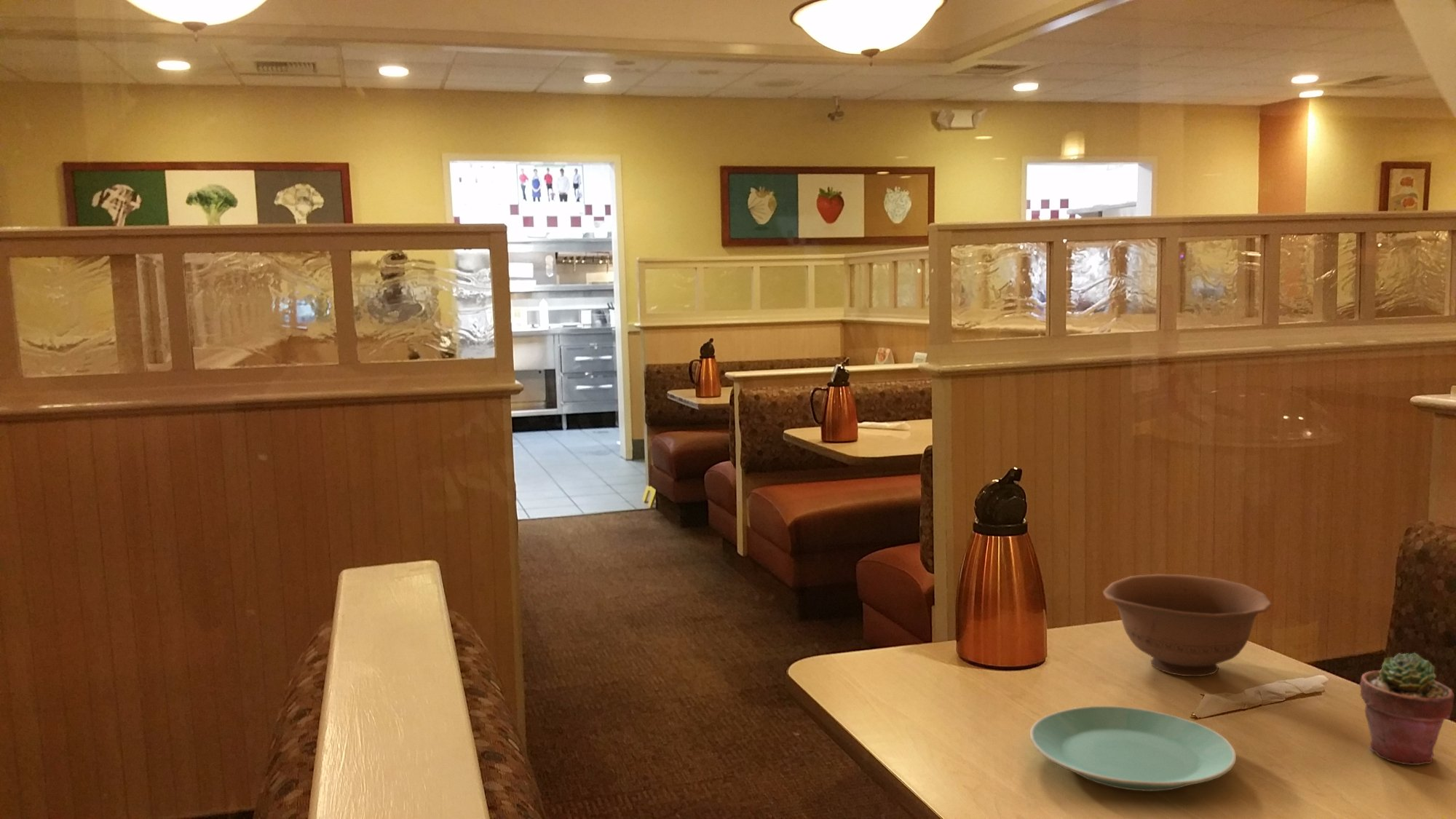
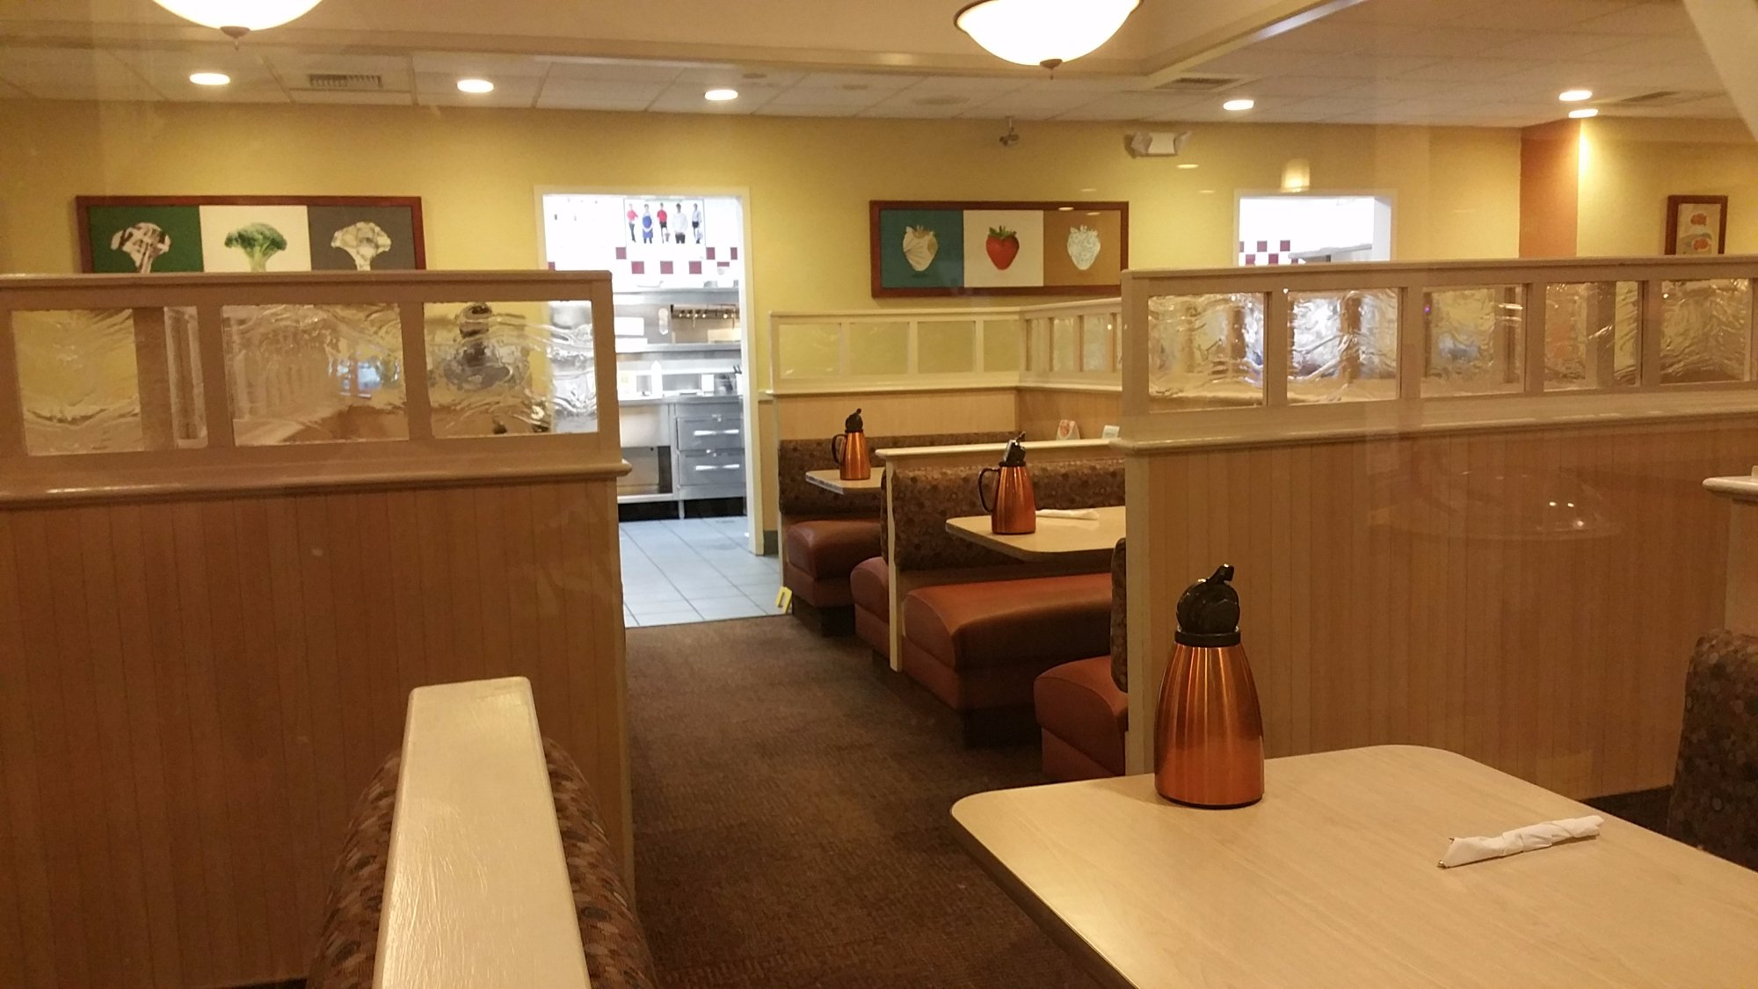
- potted succulent (1405, 704)
- plate (1129, 751)
- bowl (1184, 628)
